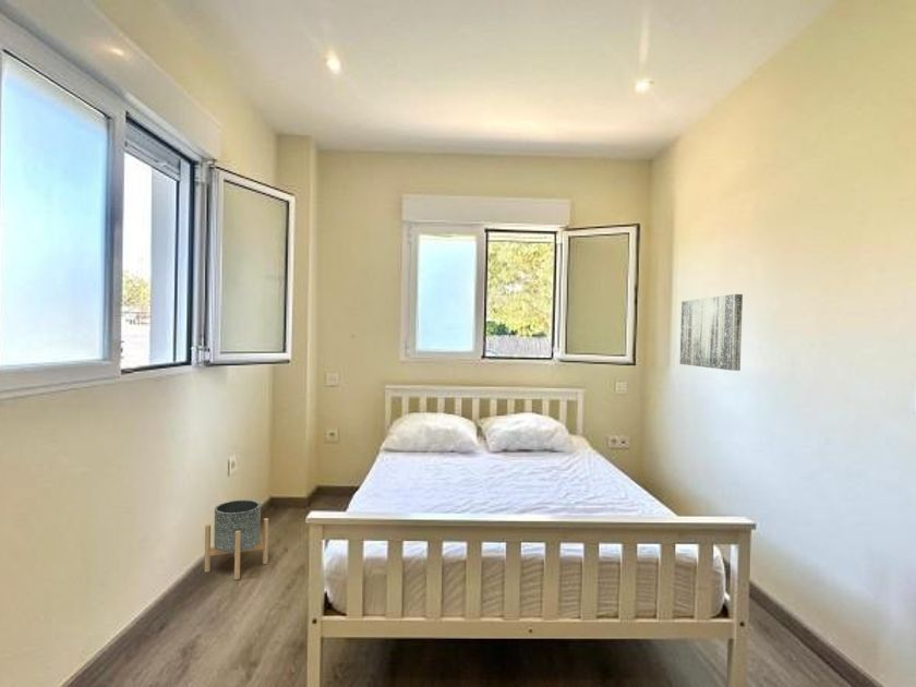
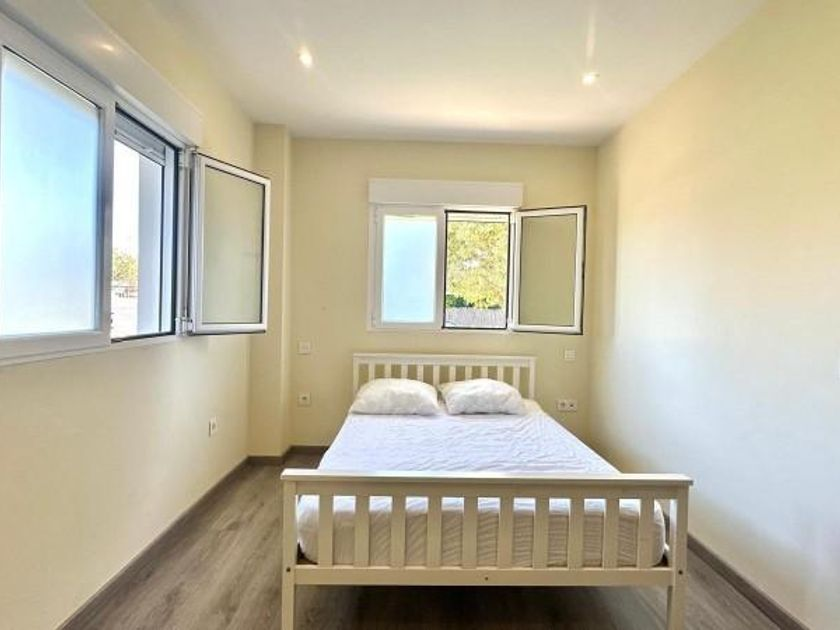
- planter (237, 537)
- wall art (708, 333)
